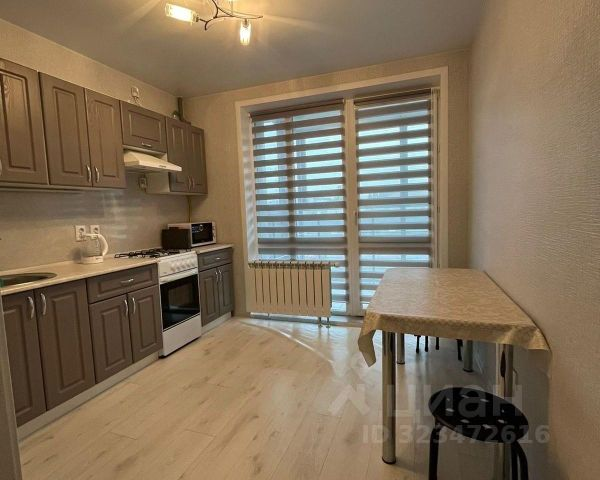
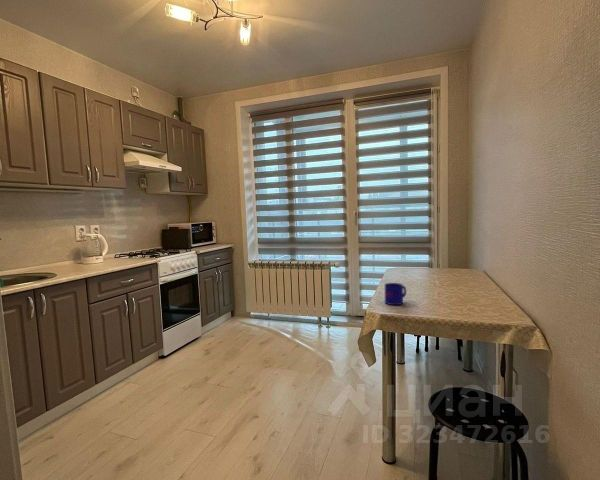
+ mug (396, 293)
